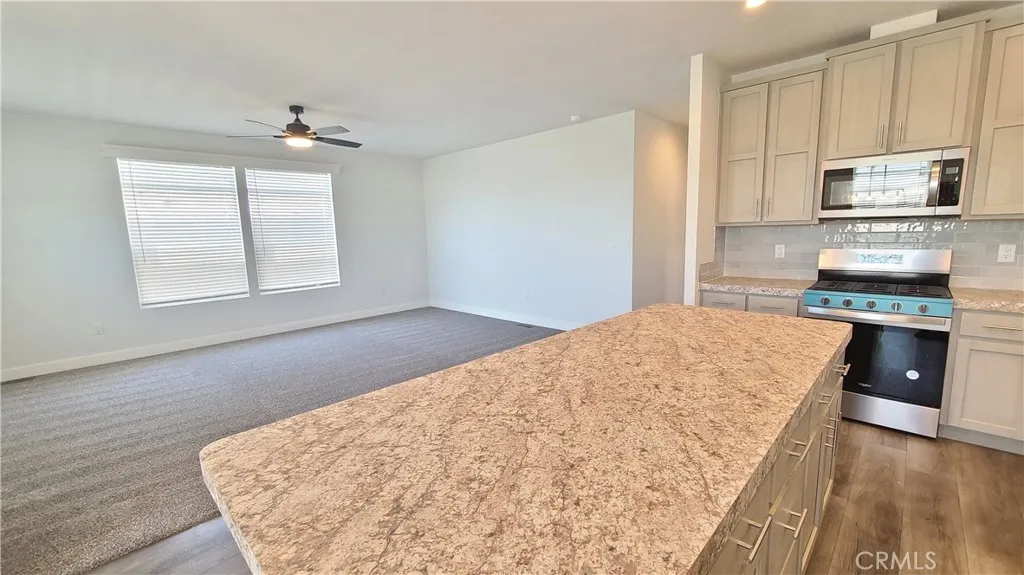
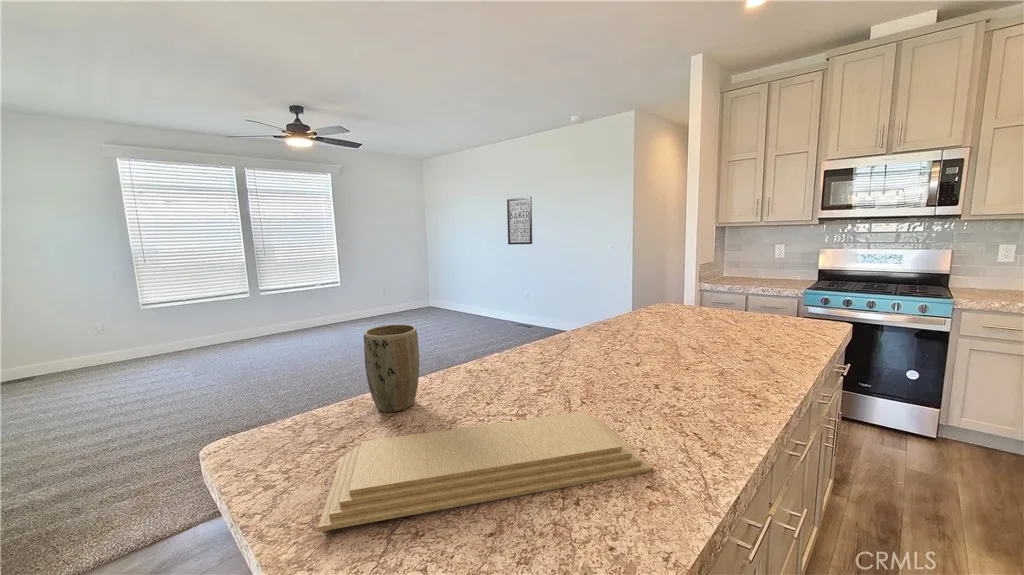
+ plant pot (393, 367)
+ cutting board (490, 457)
+ wall art (519, 221)
